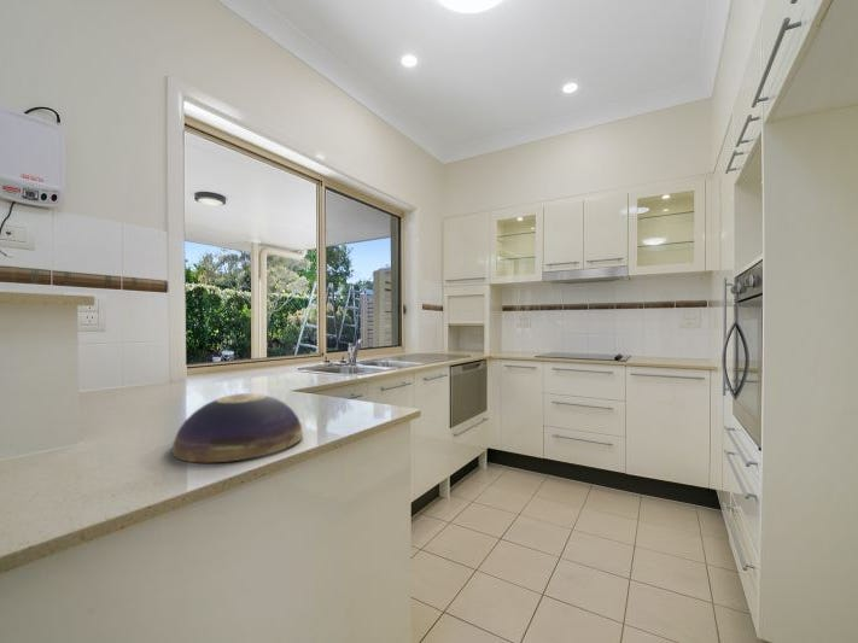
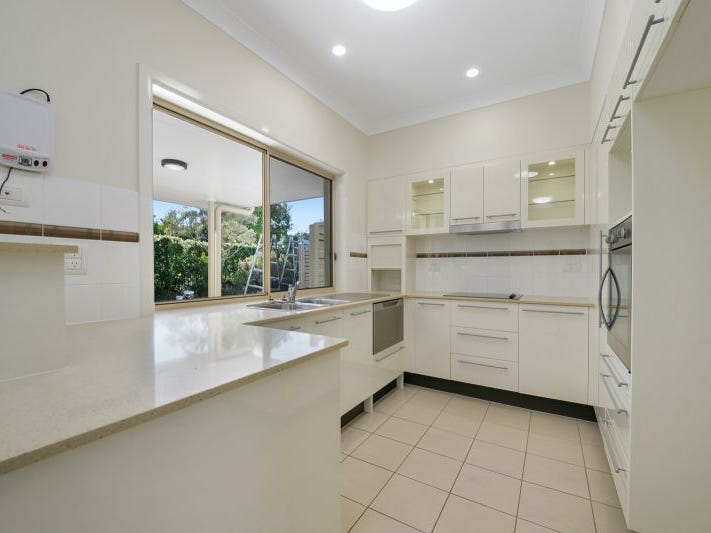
- decorative bowl (241, 417)
